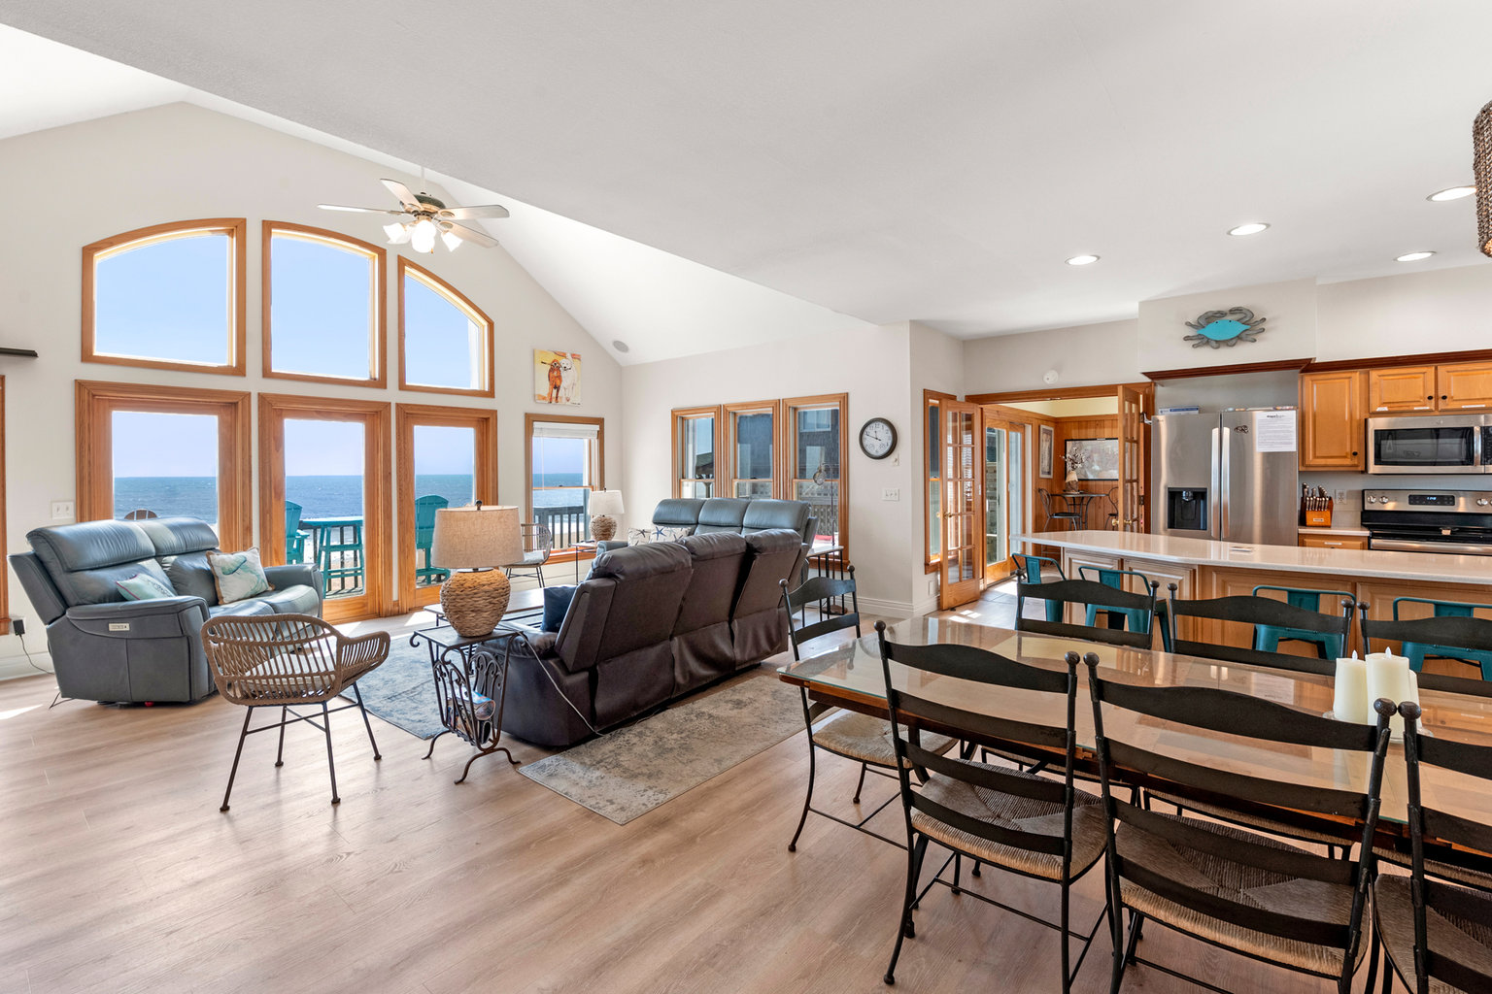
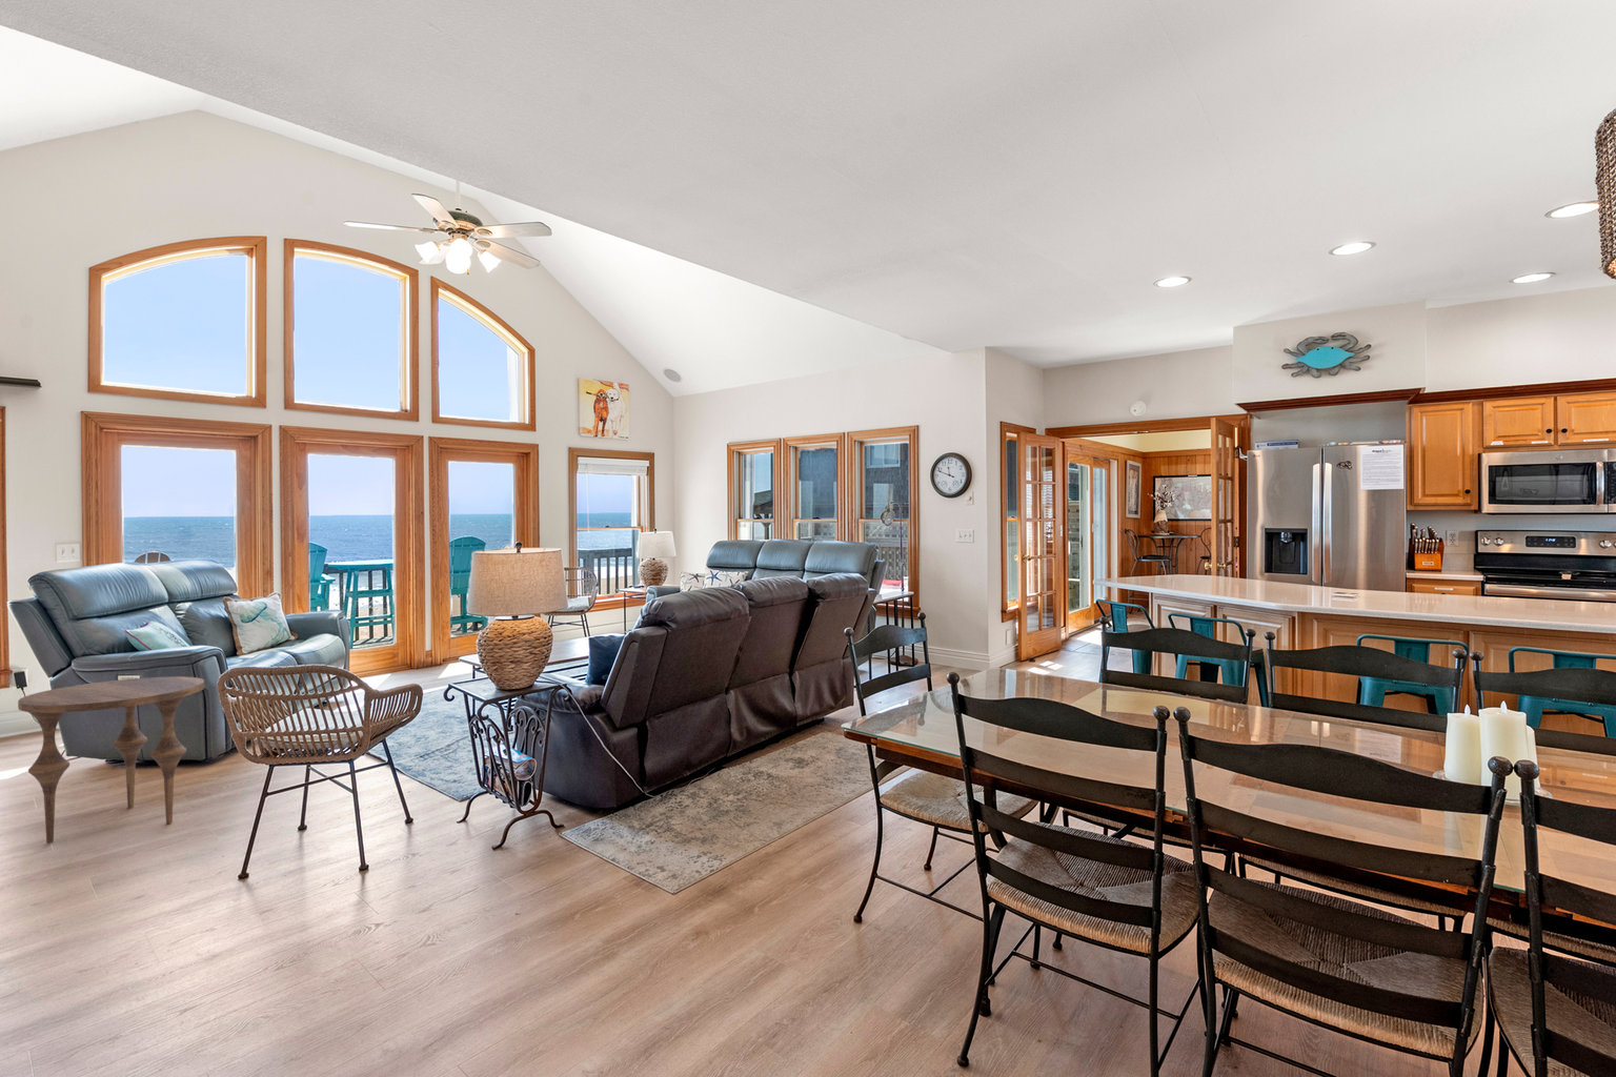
+ side table (123, 755)
